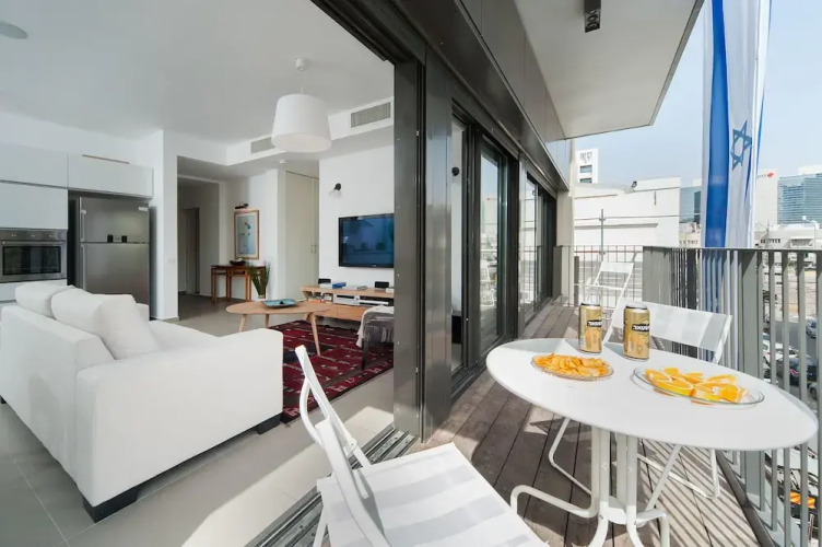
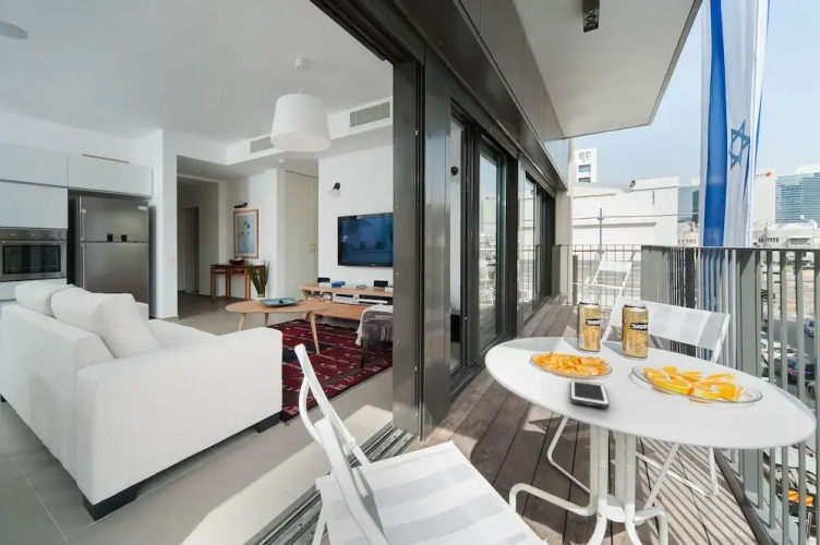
+ cell phone (588, 392)
